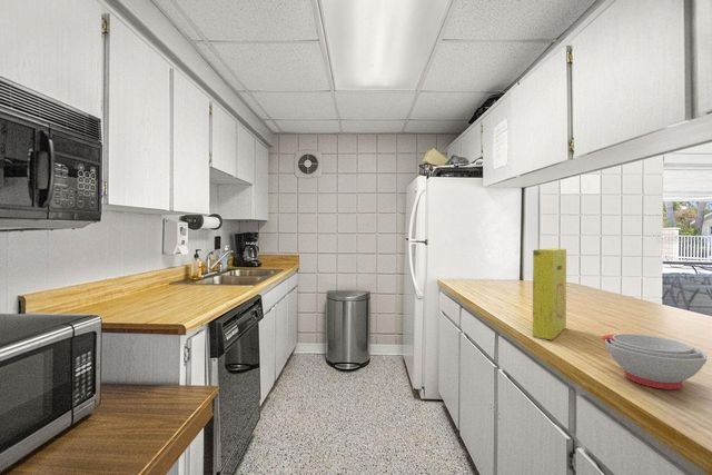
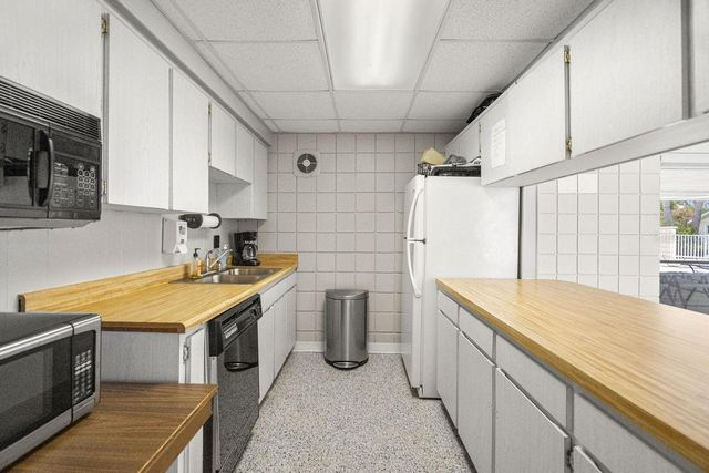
- cereal box (550, 290)
- soup bowl (649, 360)
